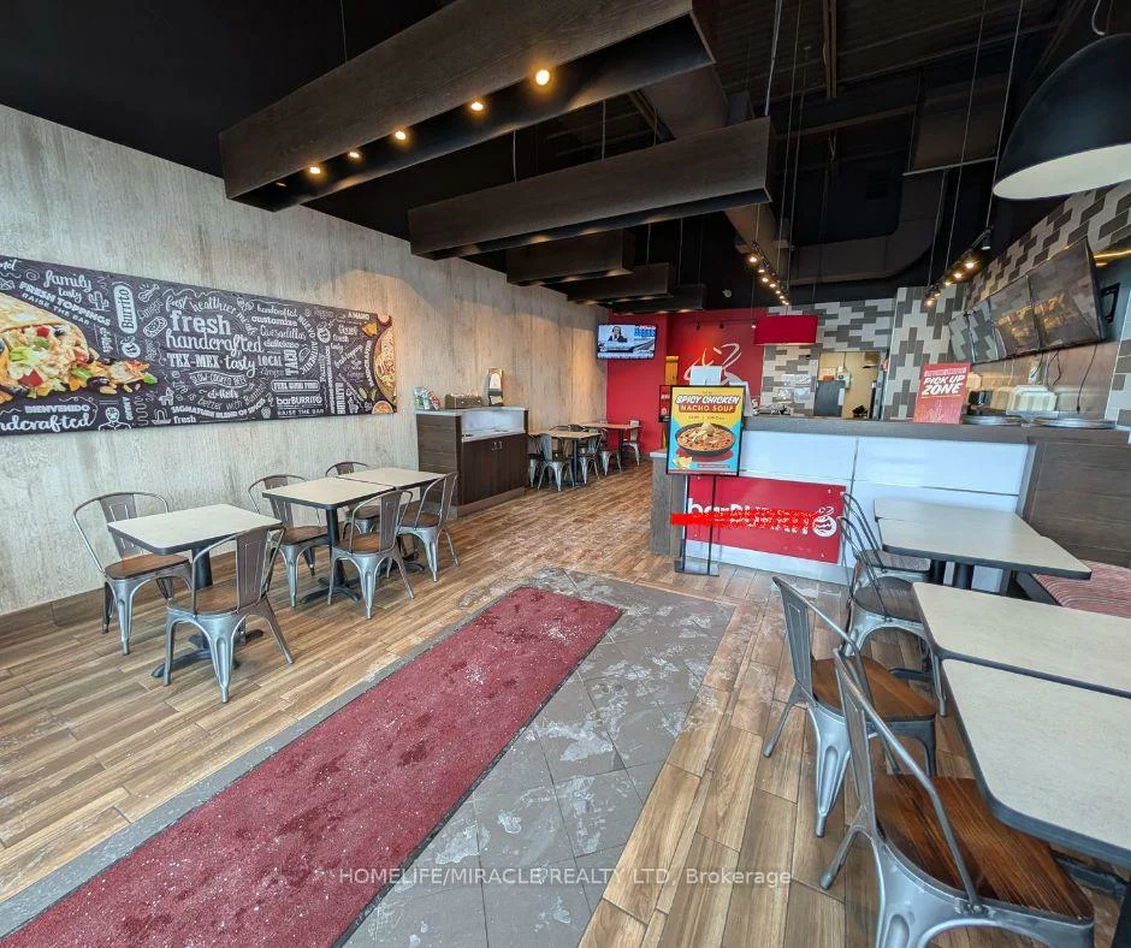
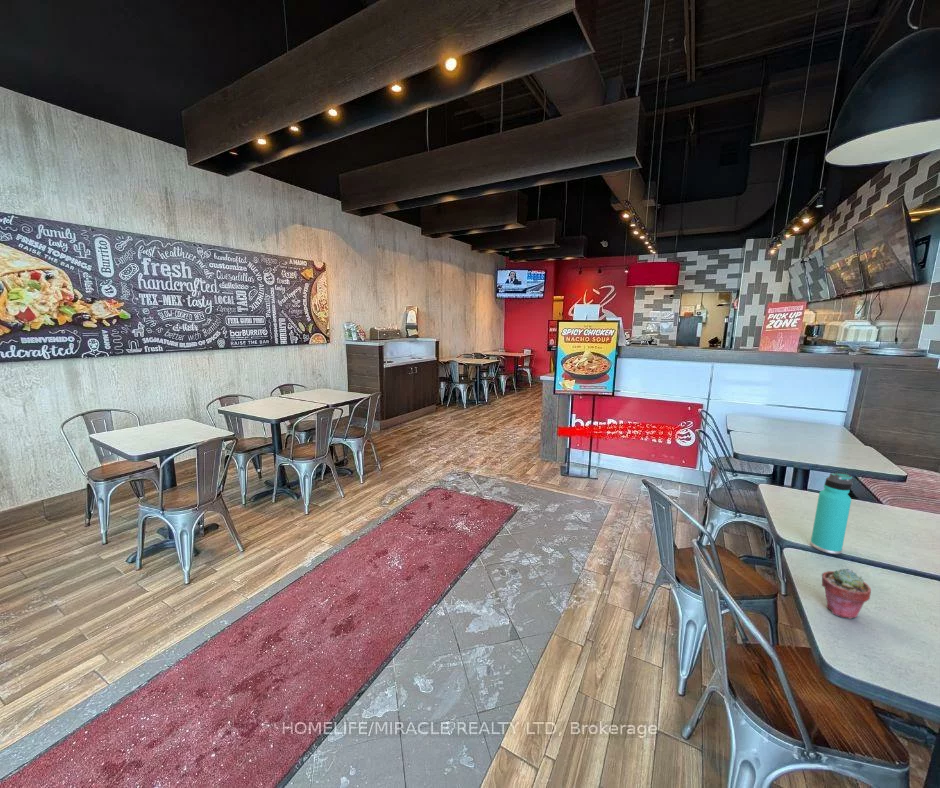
+ thermos bottle (832, 511)
+ potted succulent (844, 590)
